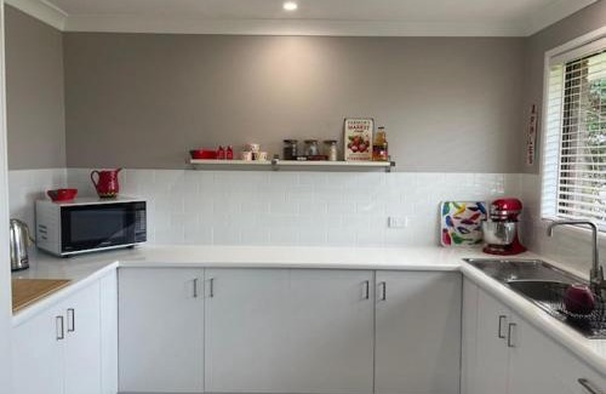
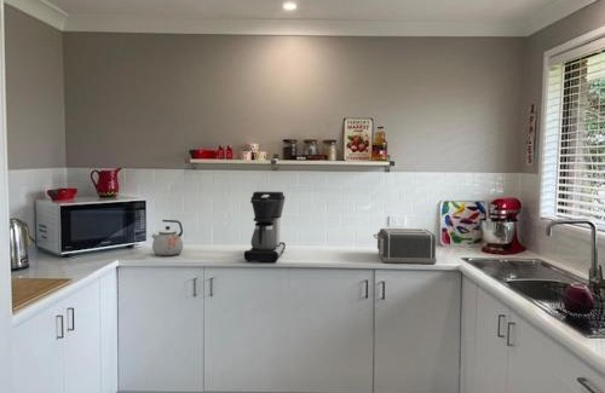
+ coffee maker (265, 225)
+ kettle (167, 237)
+ toaster (402, 244)
